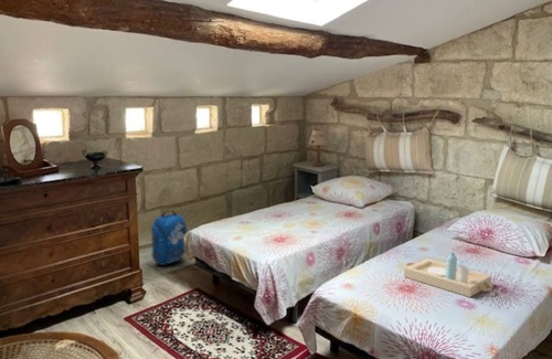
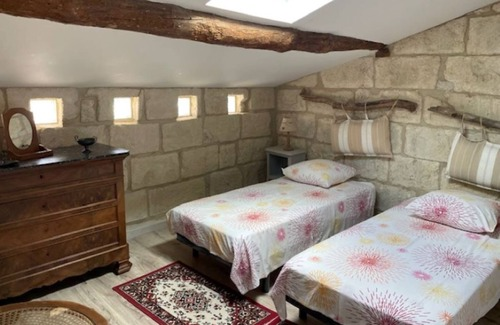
- serving tray (447, 264)
- backpack (169, 236)
